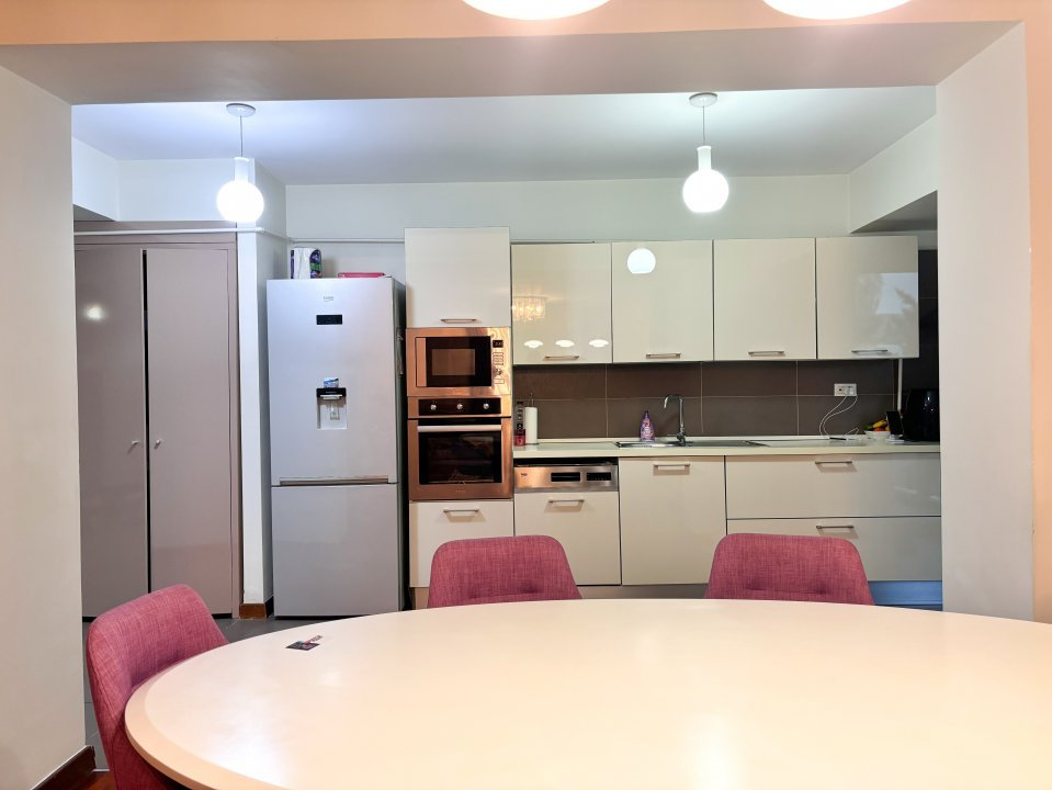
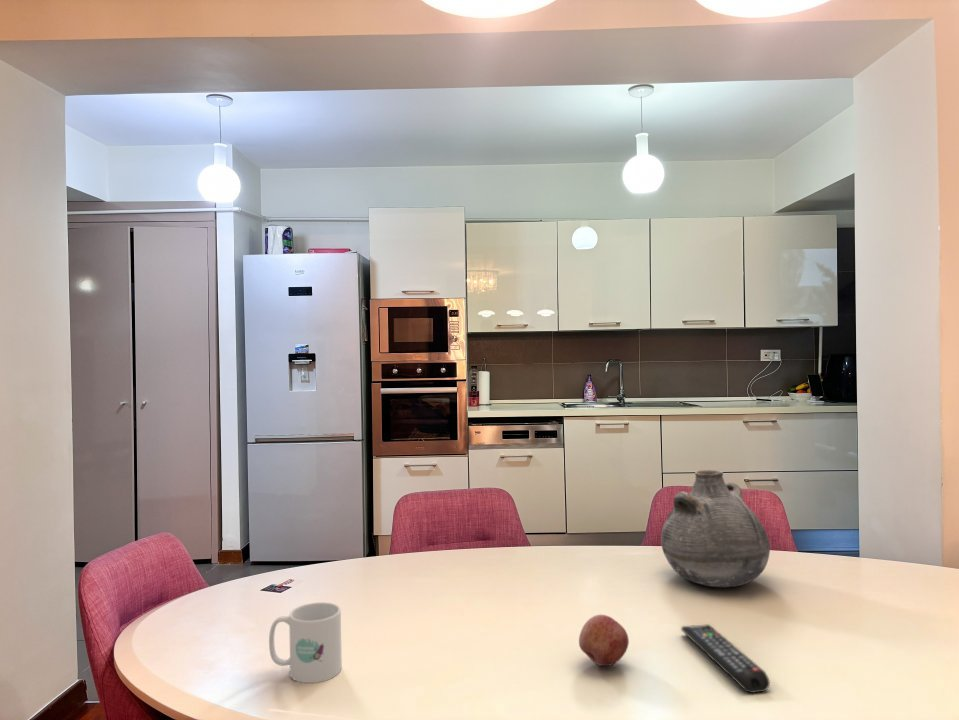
+ remote control (721, 653)
+ vase (713, 525)
+ mug (304, 641)
+ fruit (603, 639)
